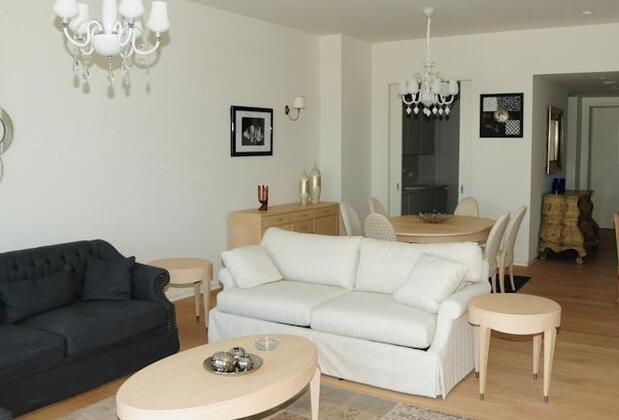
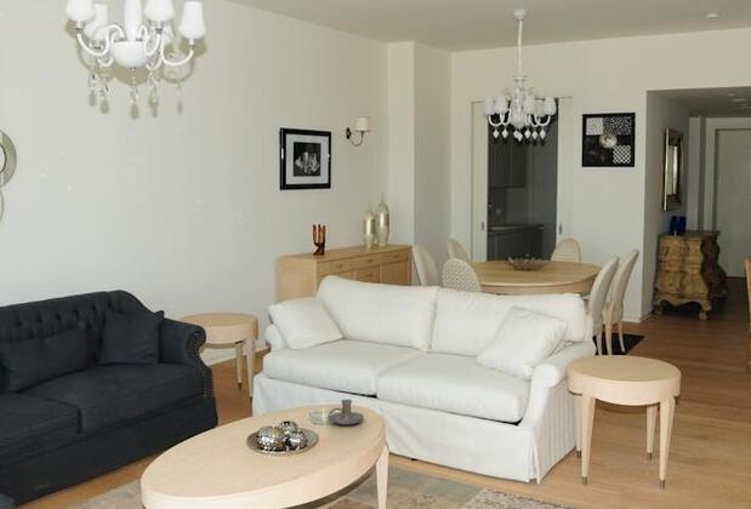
+ candle holder (343, 412)
